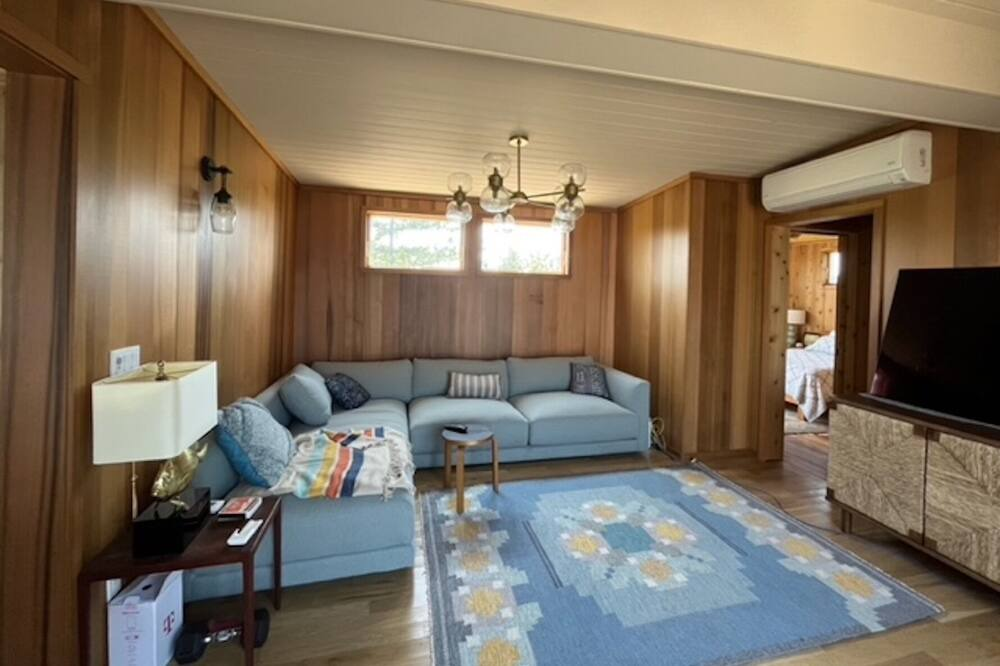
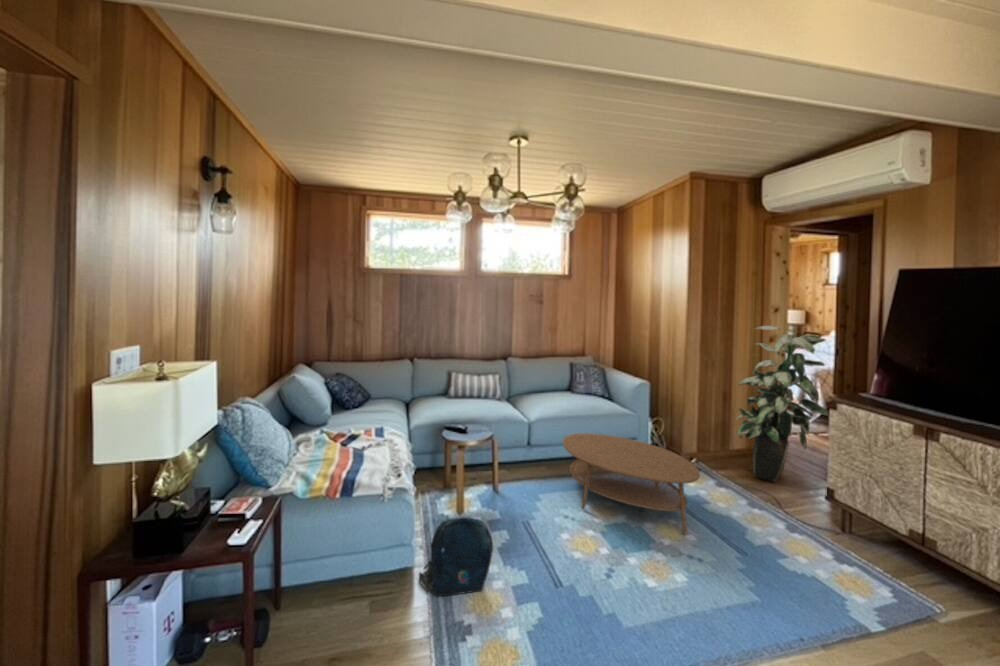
+ backpack (456, 546)
+ coffee table (623, 476)
+ indoor plant (775, 402)
